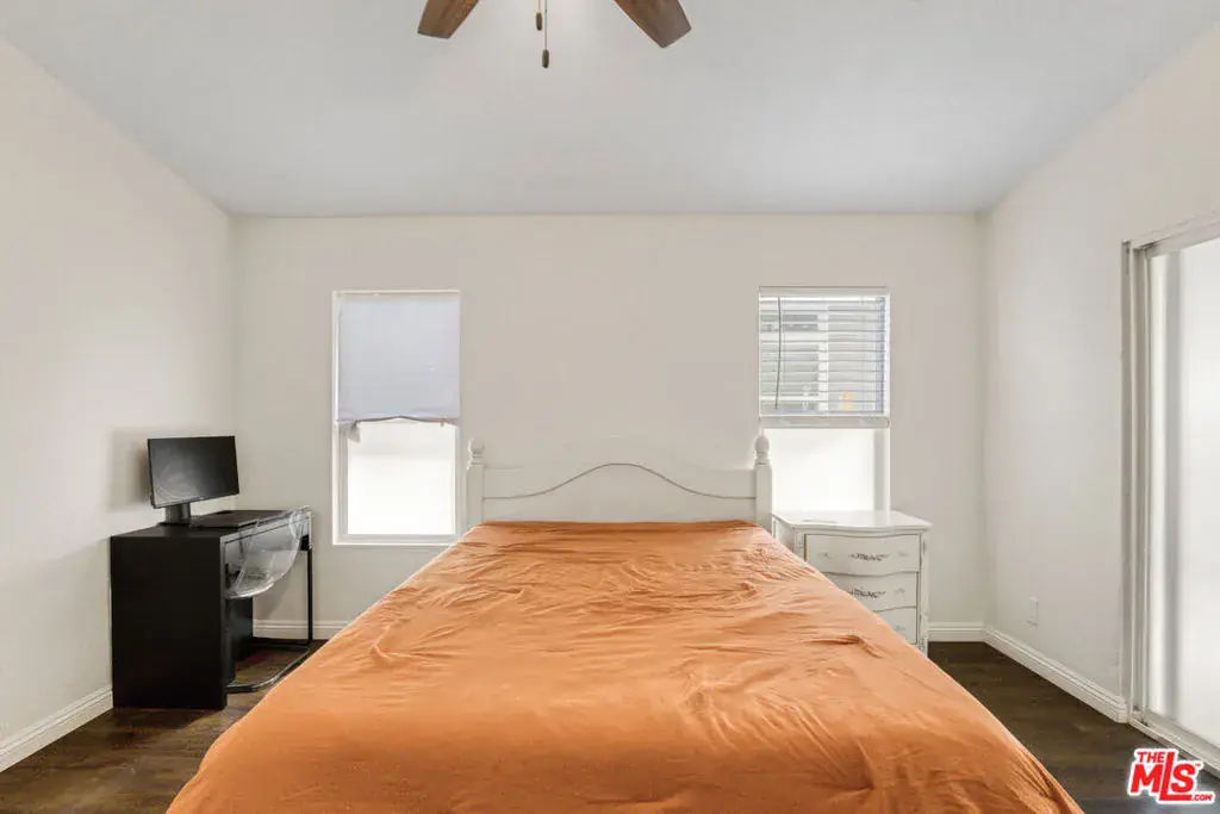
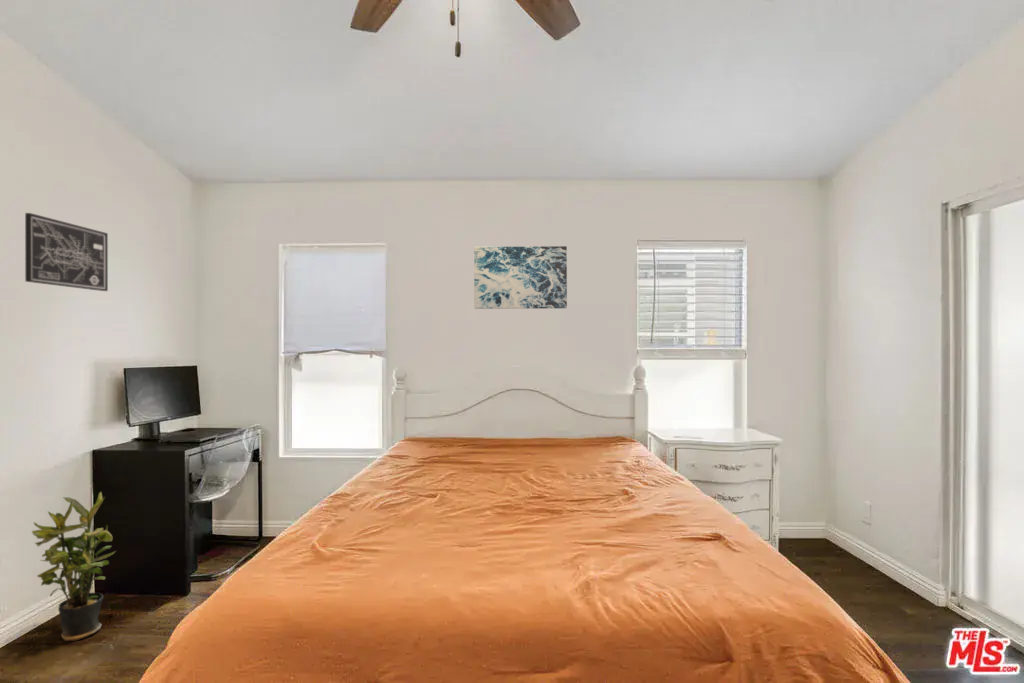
+ wall art (69, 255)
+ potted plant (73, 566)
+ wall art (520, 277)
